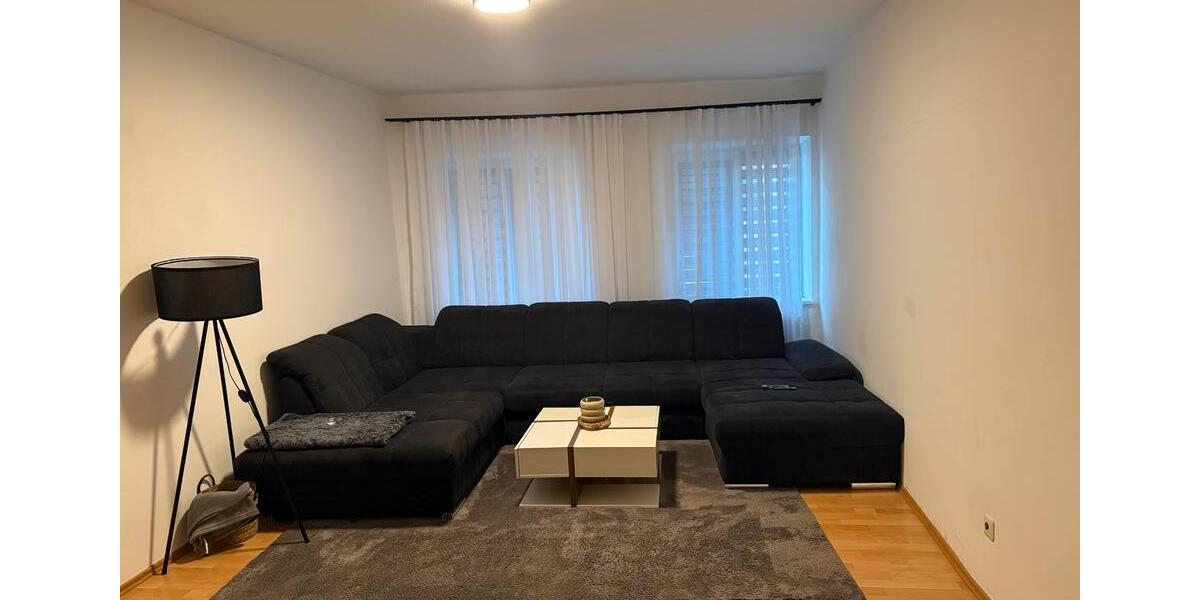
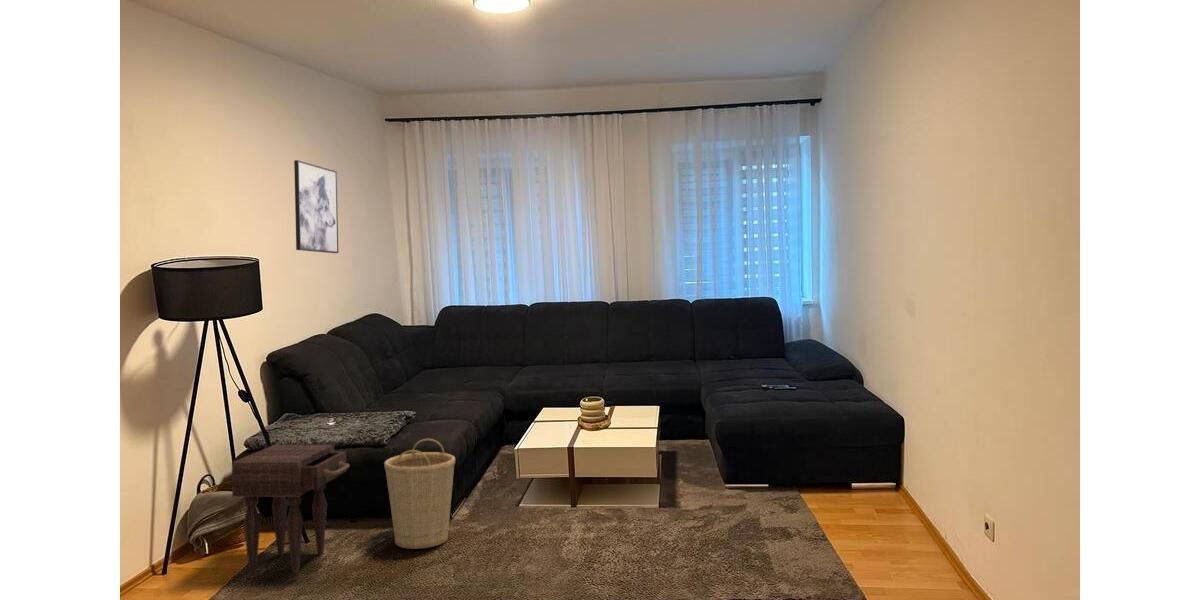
+ basket (420, 492)
+ wall art (317, 208)
+ nightstand (299, 509)
